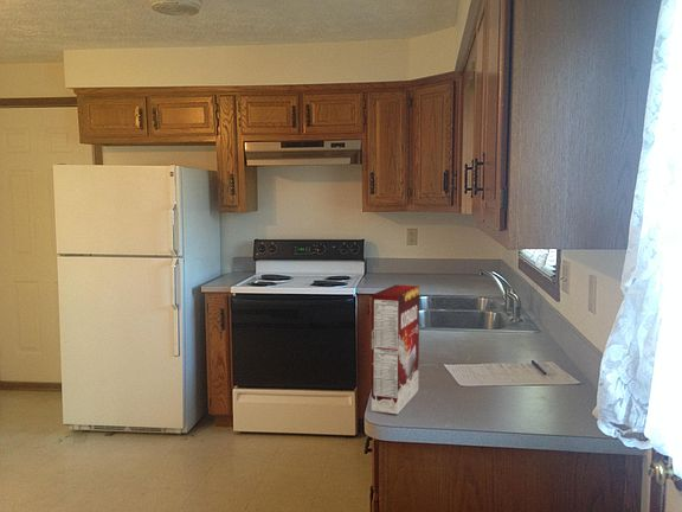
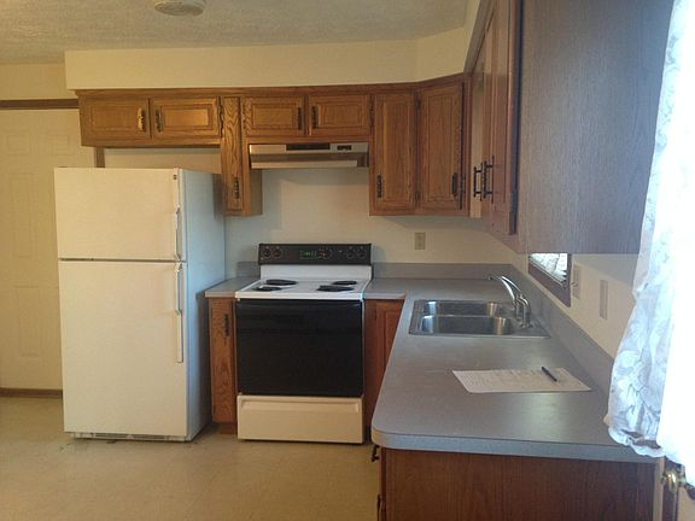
- cereal box (395, 345)
